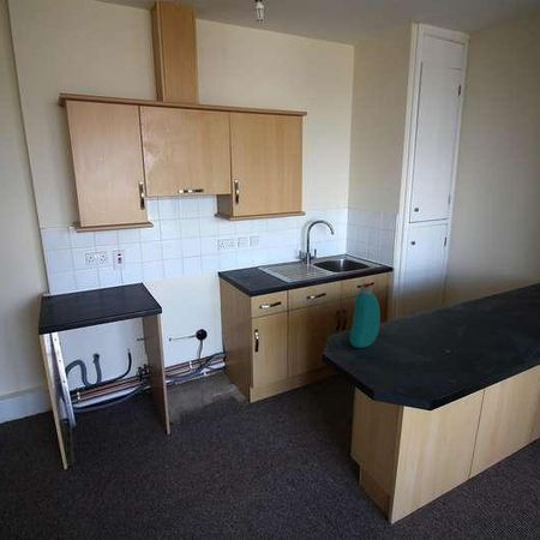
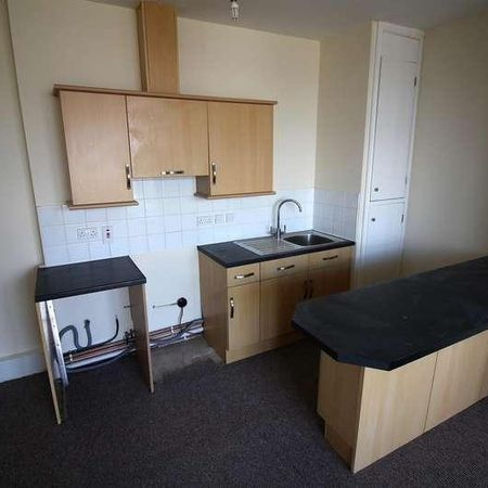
- bottle (366, 314)
